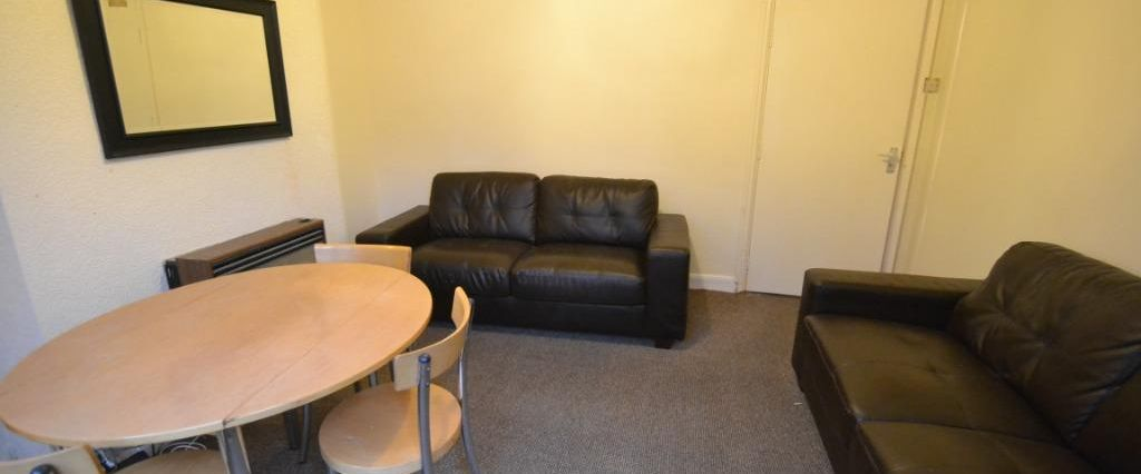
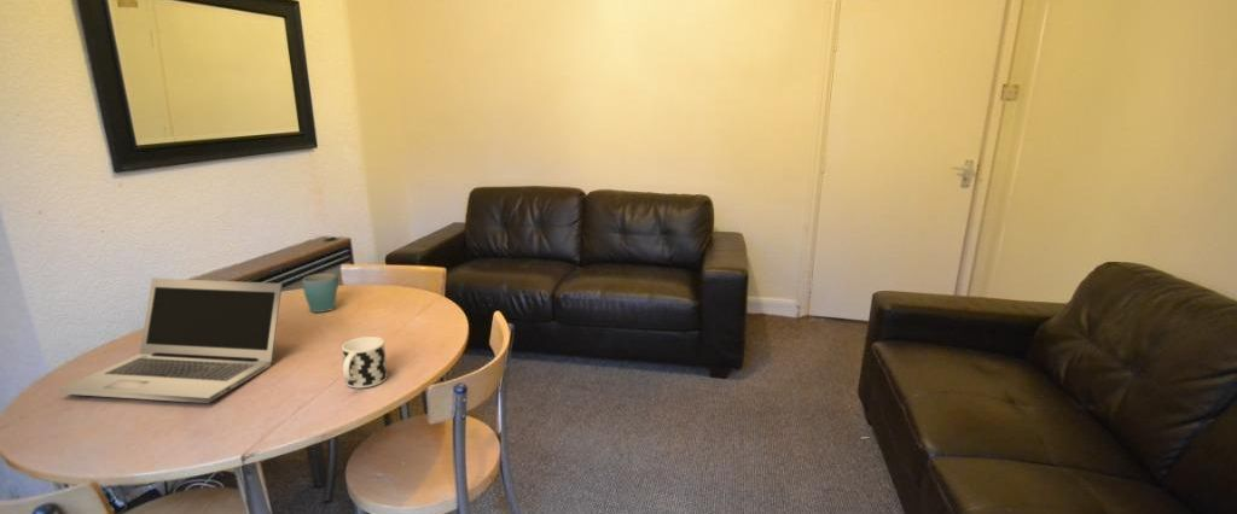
+ mug (324, 291)
+ cup (361, 364)
+ laptop (178, 335)
